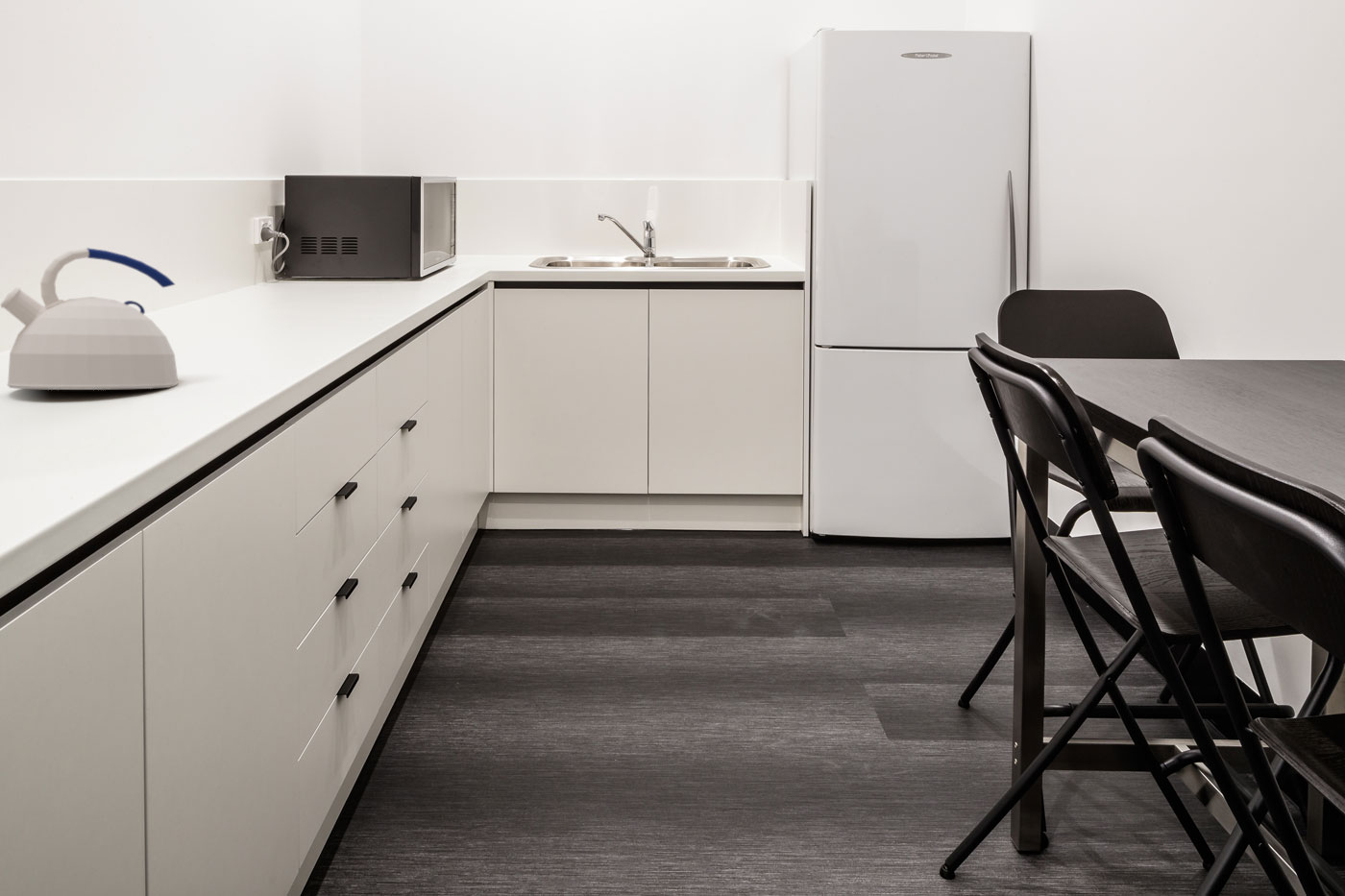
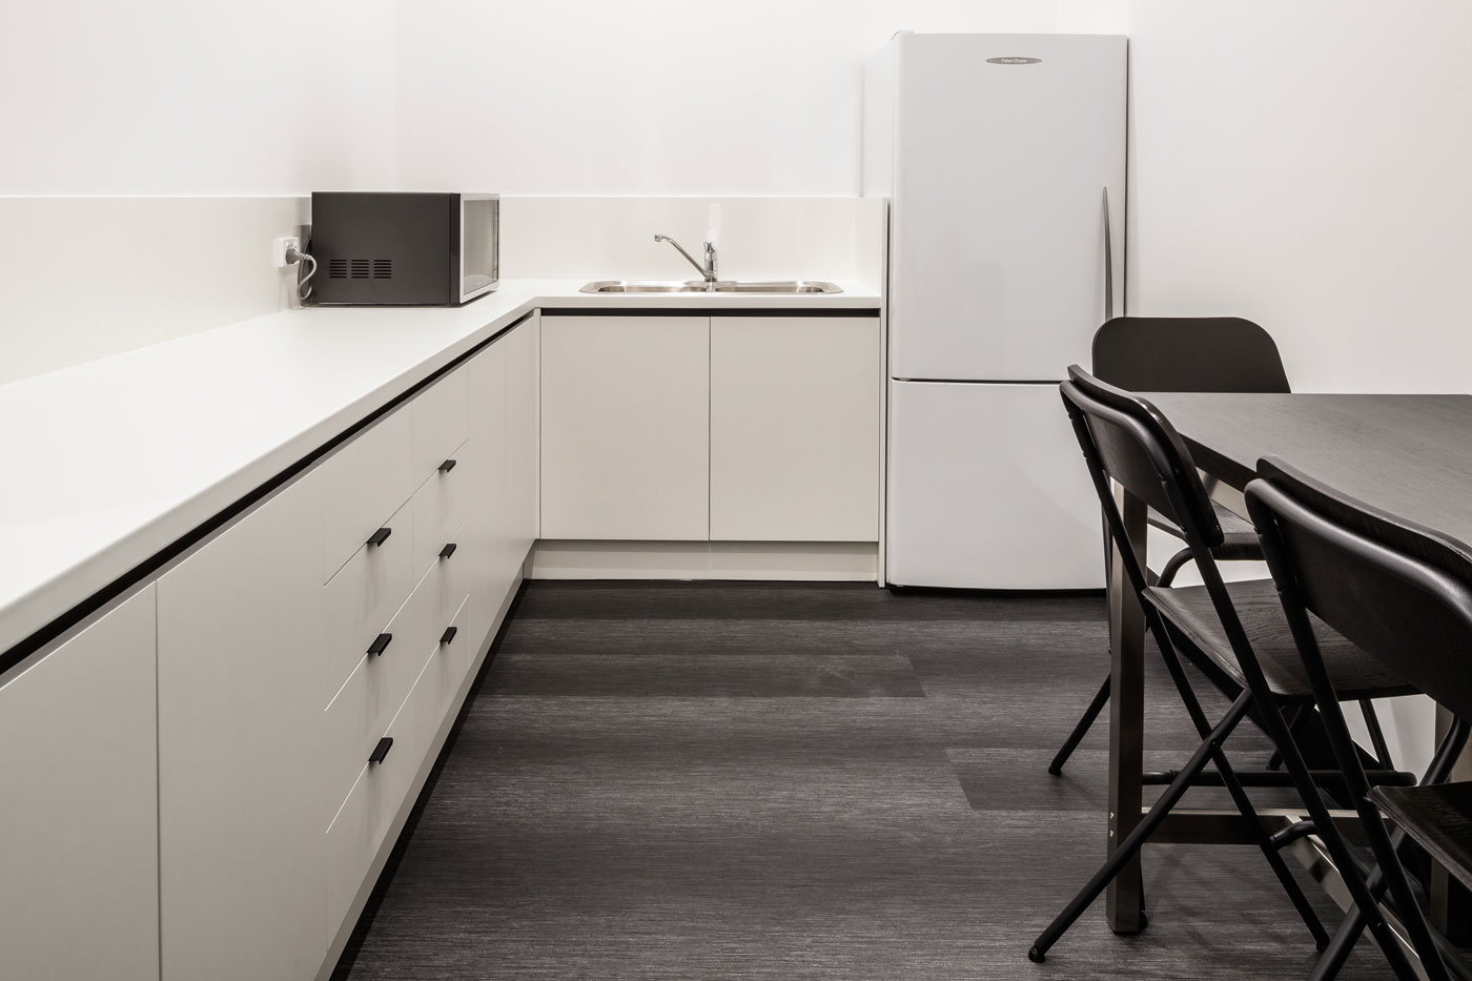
- kettle (91, 318)
